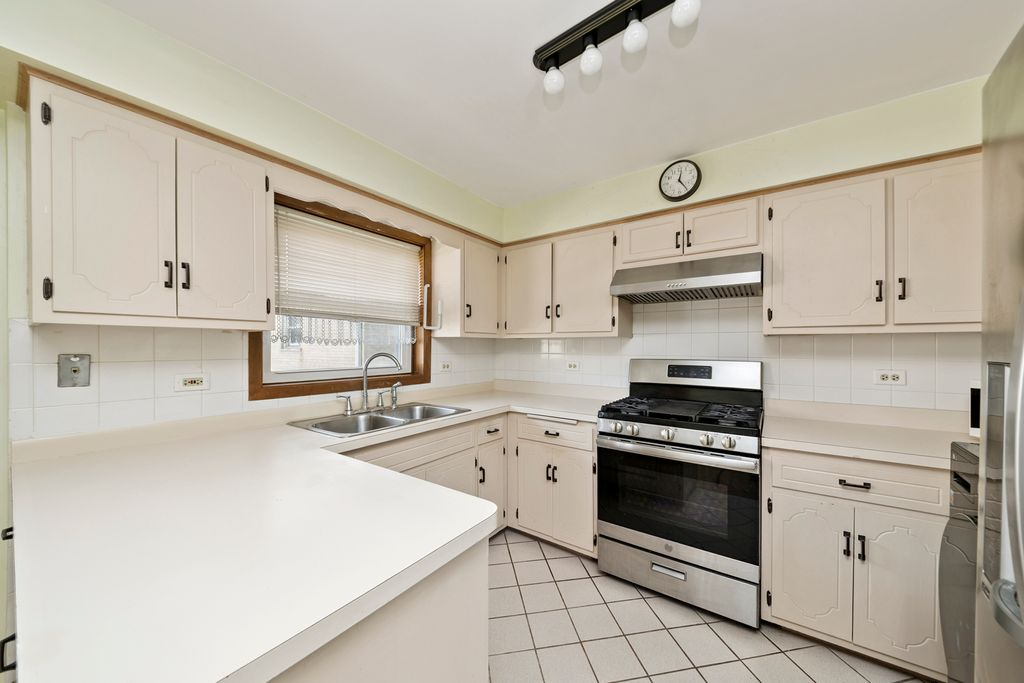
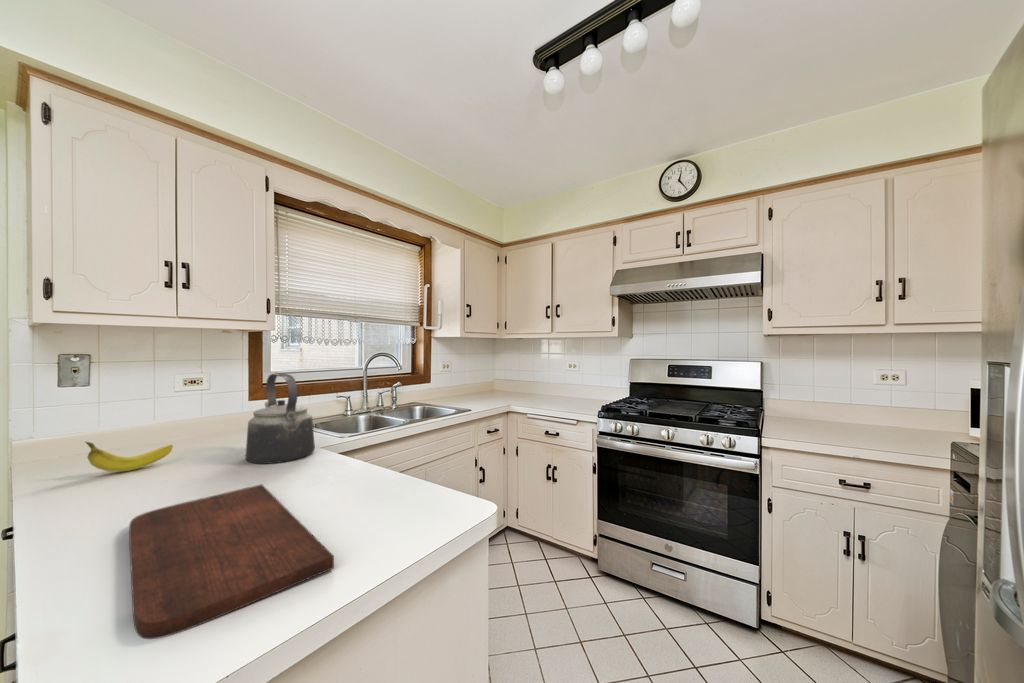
+ kettle (279, 413)
+ fruit (133, 456)
+ cutting board (220, 539)
